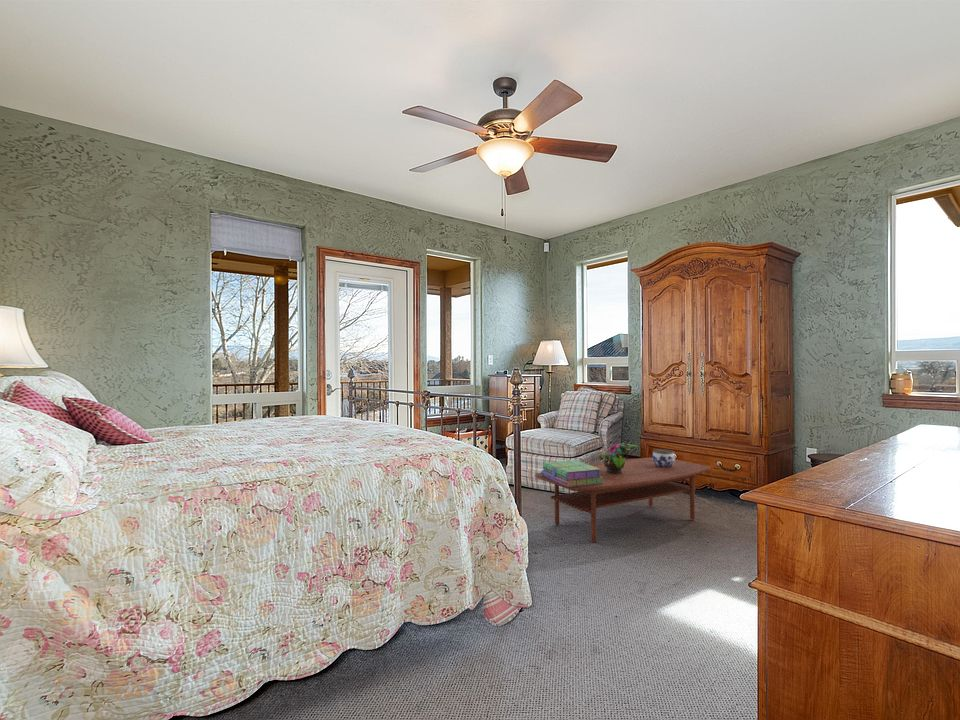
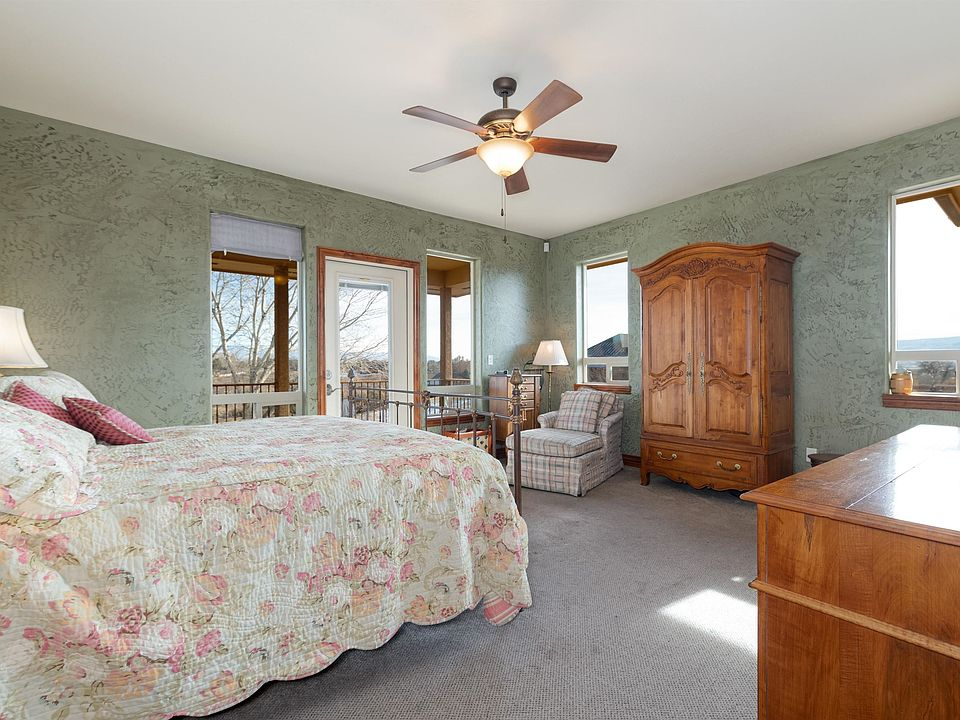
- jar (663, 457)
- stack of books (571, 472)
- potted flower (618, 457)
- coffee table (625, 496)
